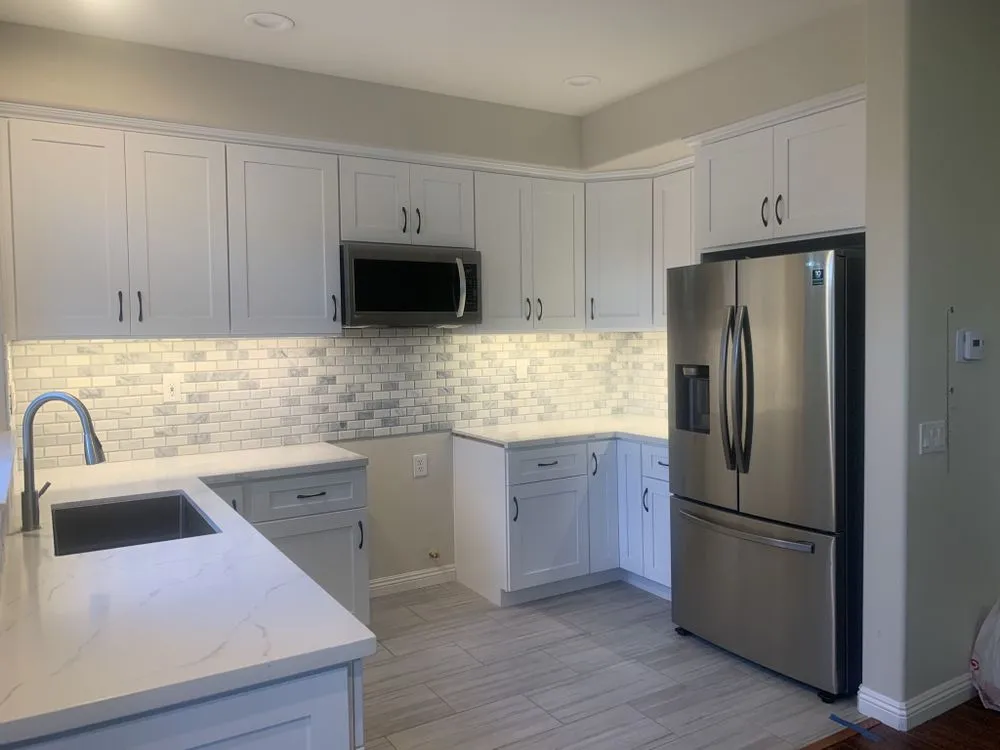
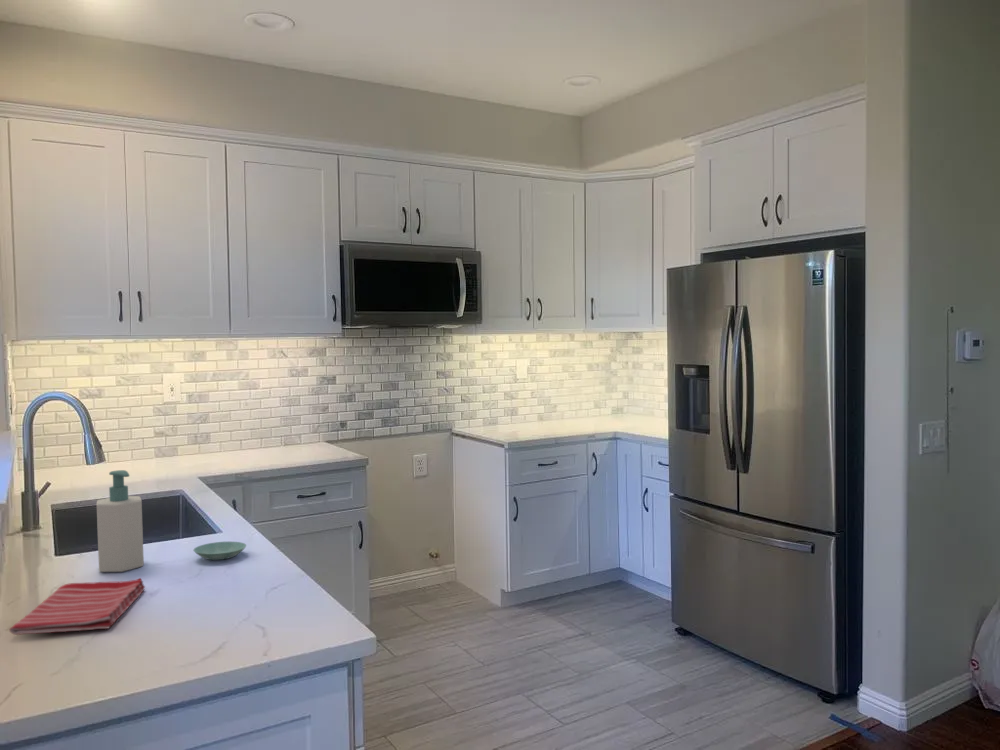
+ saucer (220, 551)
+ dish towel (83, 604)
+ soap bottle (119, 518)
